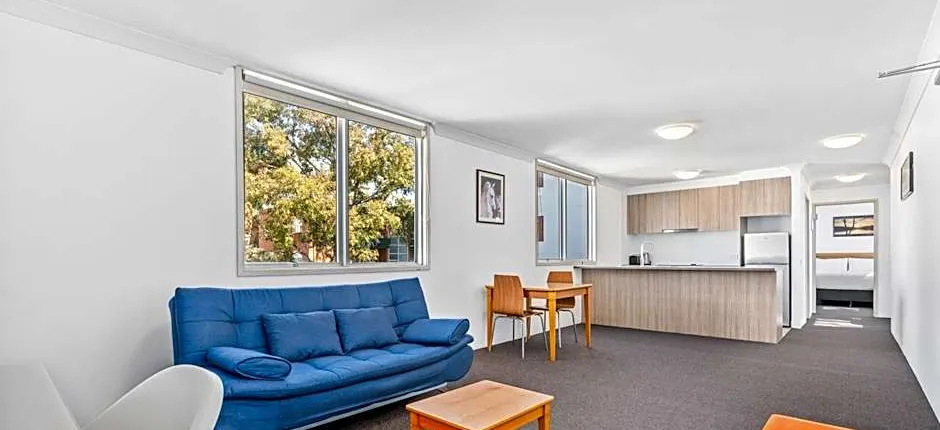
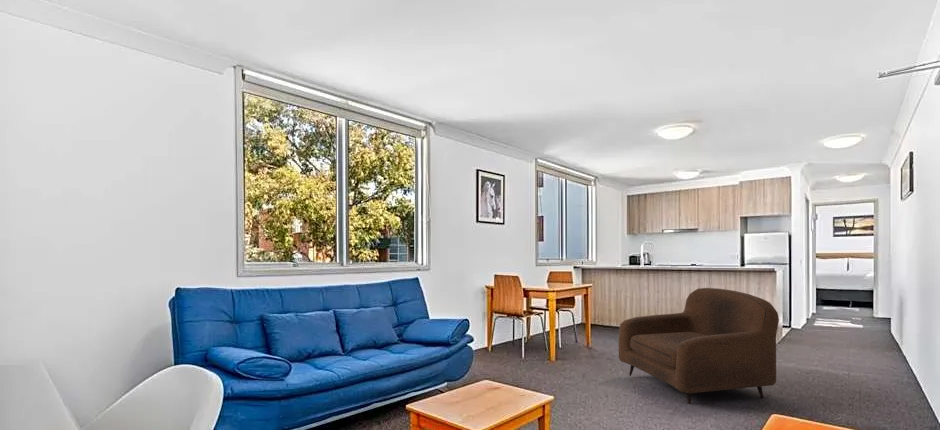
+ armchair (694, 339)
